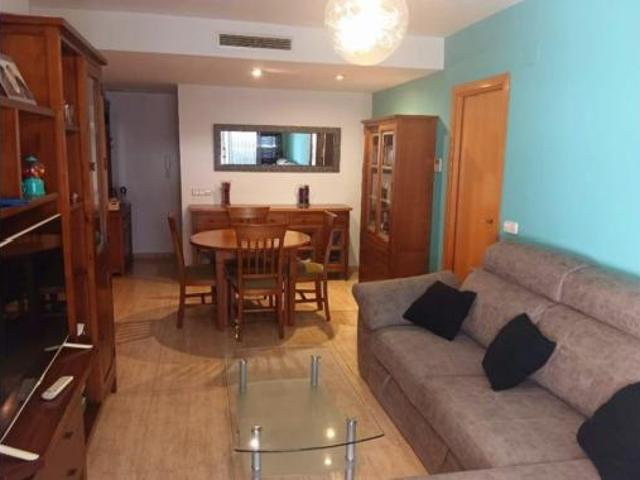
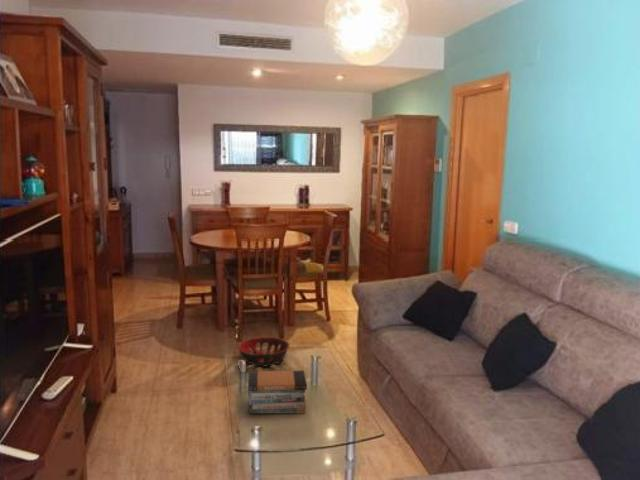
+ book stack (276, 392)
+ decorative bowl (263, 353)
